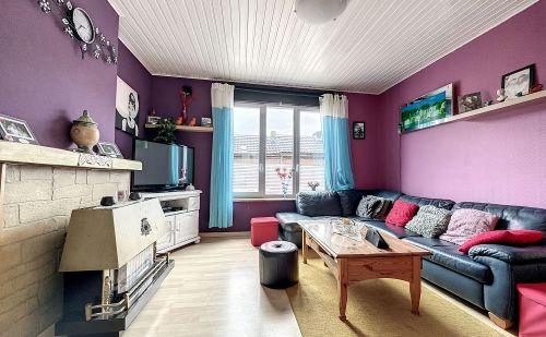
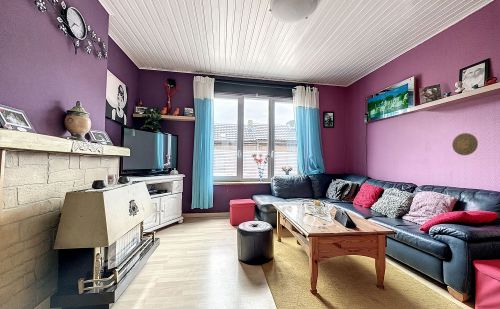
+ decorative plate (463, 144)
